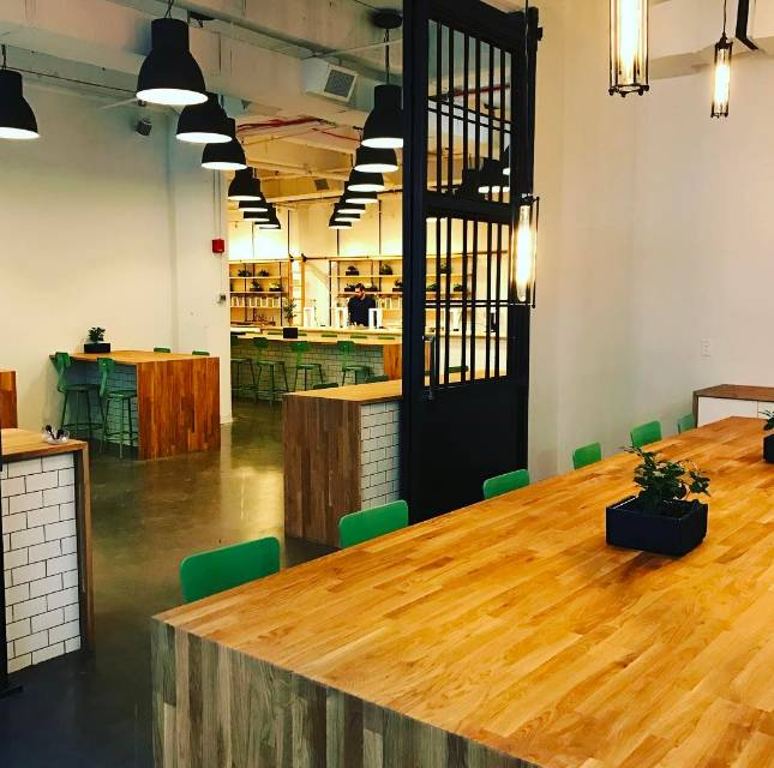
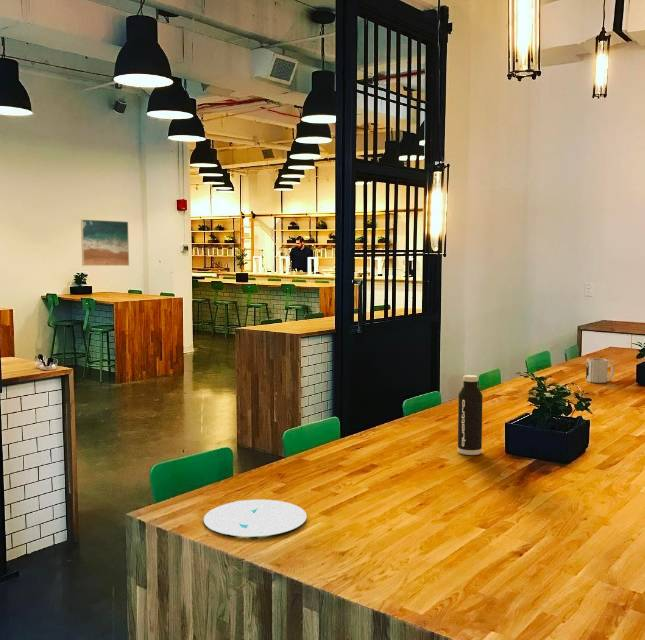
+ mug (600, 370)
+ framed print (105, 243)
+ water bottle (470, 414)
+ plate (255, 512)
